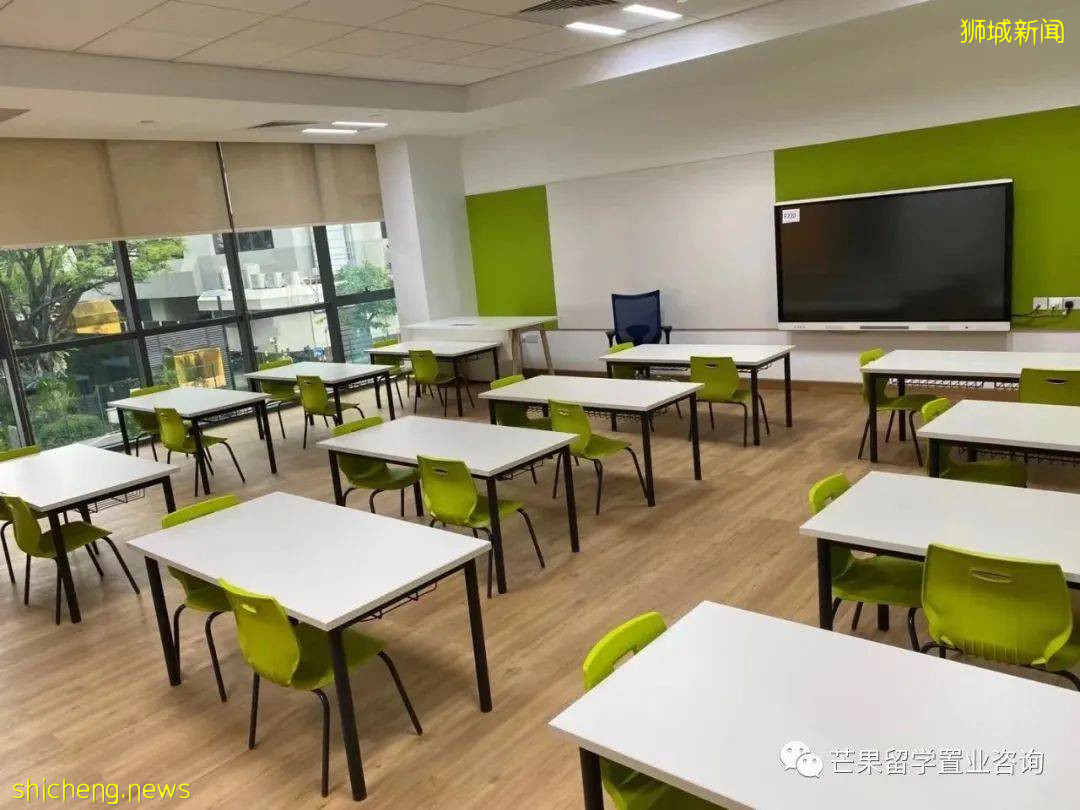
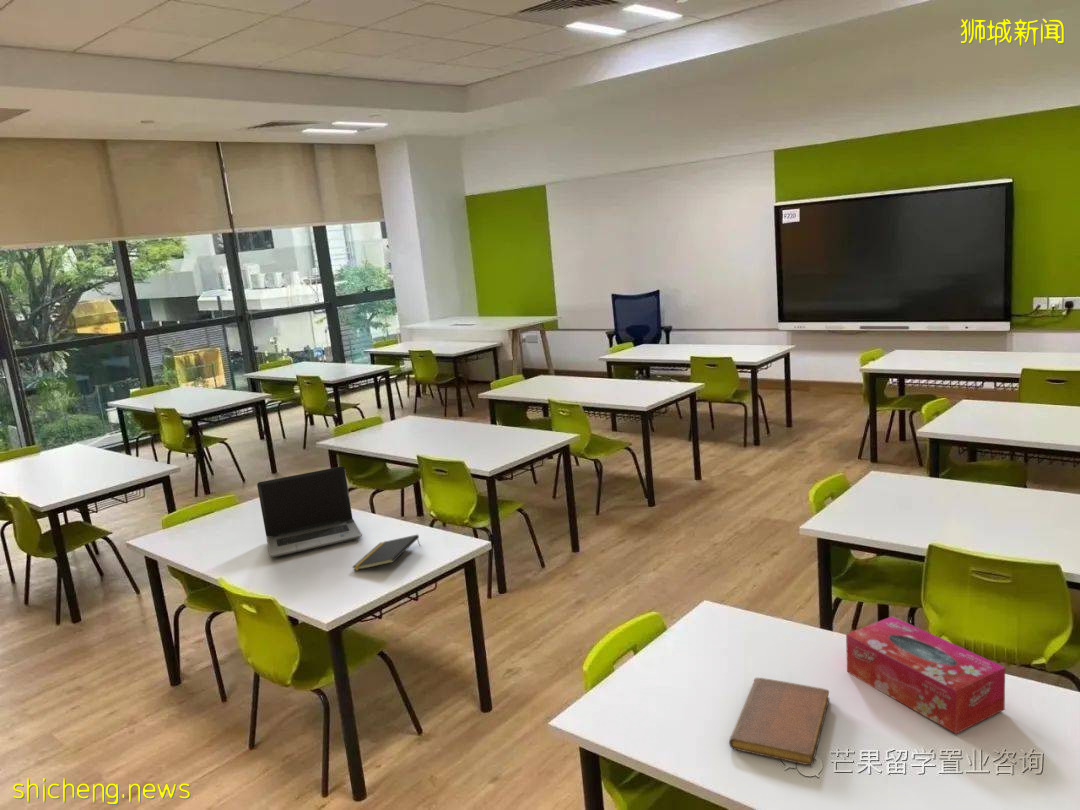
+ tissue box (921, 670)
+ notepad (386, 552)
+ notebook (781, 717)
+ laptop computer (309, 510)
